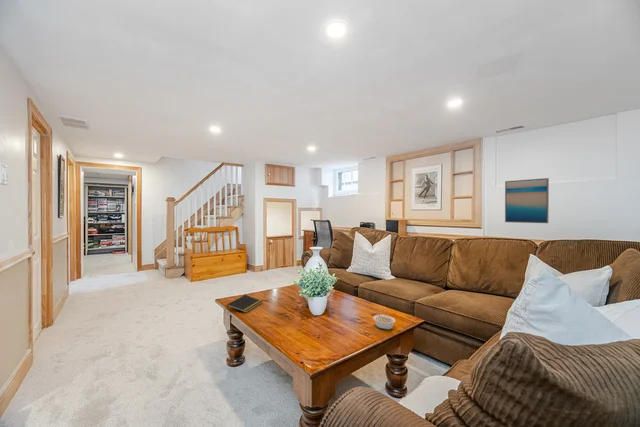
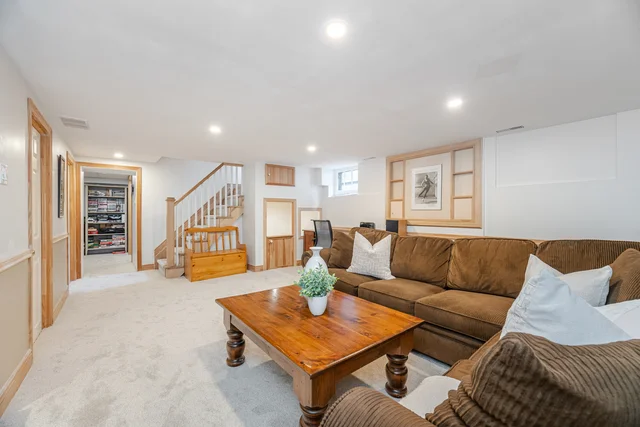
- wall art (525, 201)
- notepad (245, 303)
- legume (383, 321)
